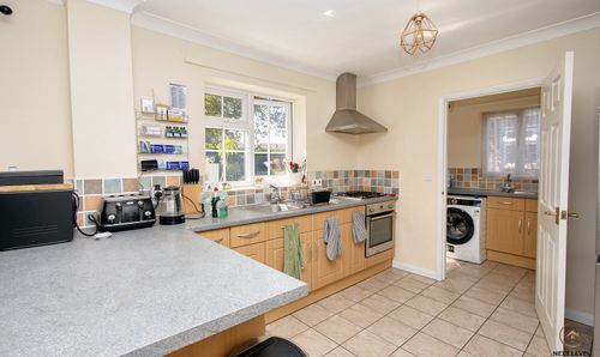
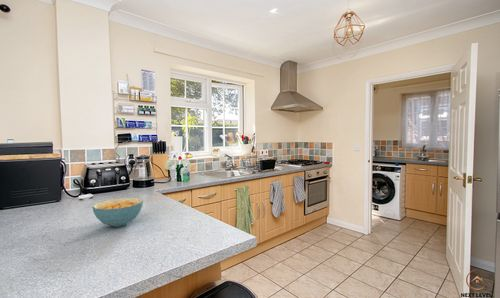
+ cereal bowl (119, 213)
